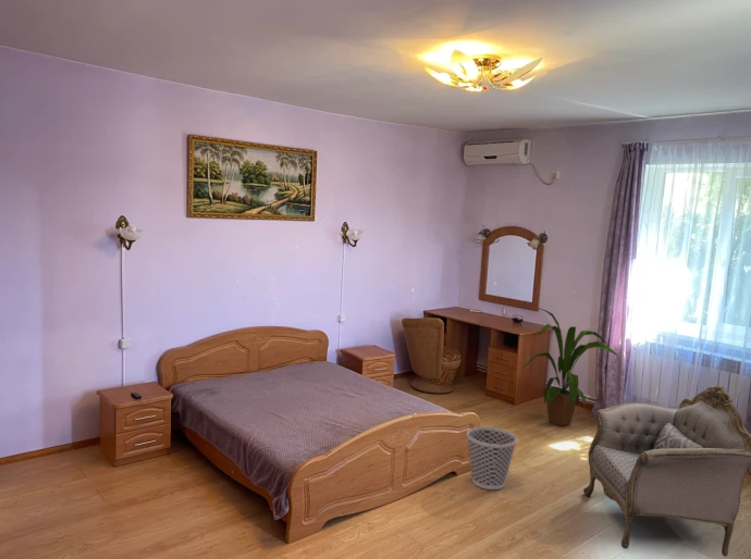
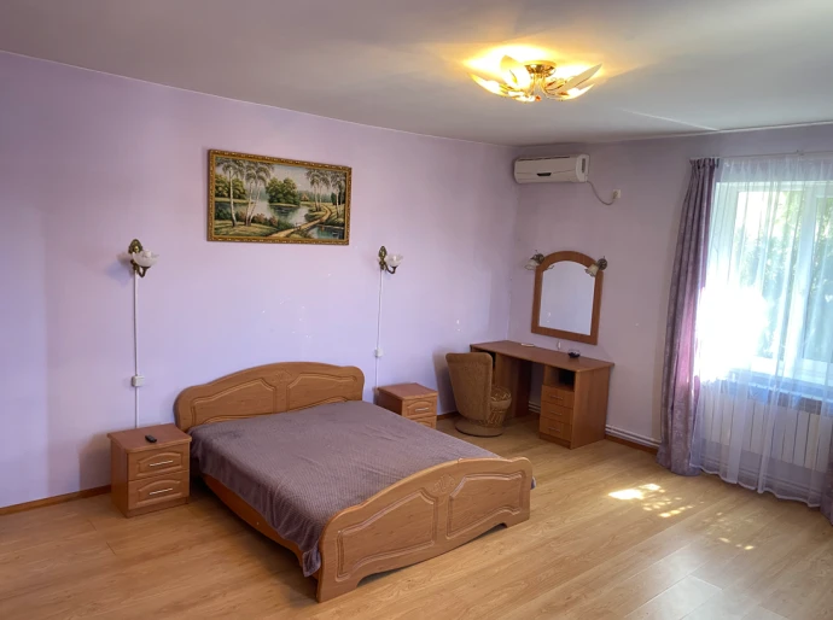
- wastebasket (490, 458)
- house plant (571, 370)
- armchair (661, 454)
